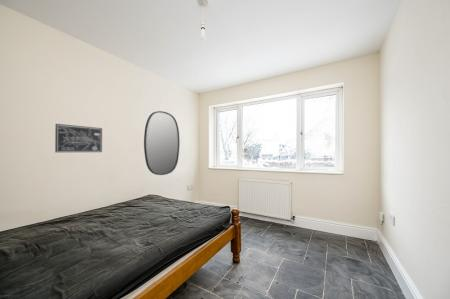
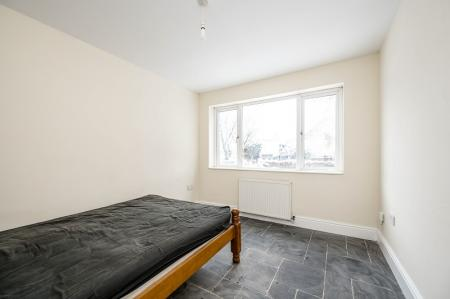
- wall art (80, 139)
- home mirror (163, 143)
